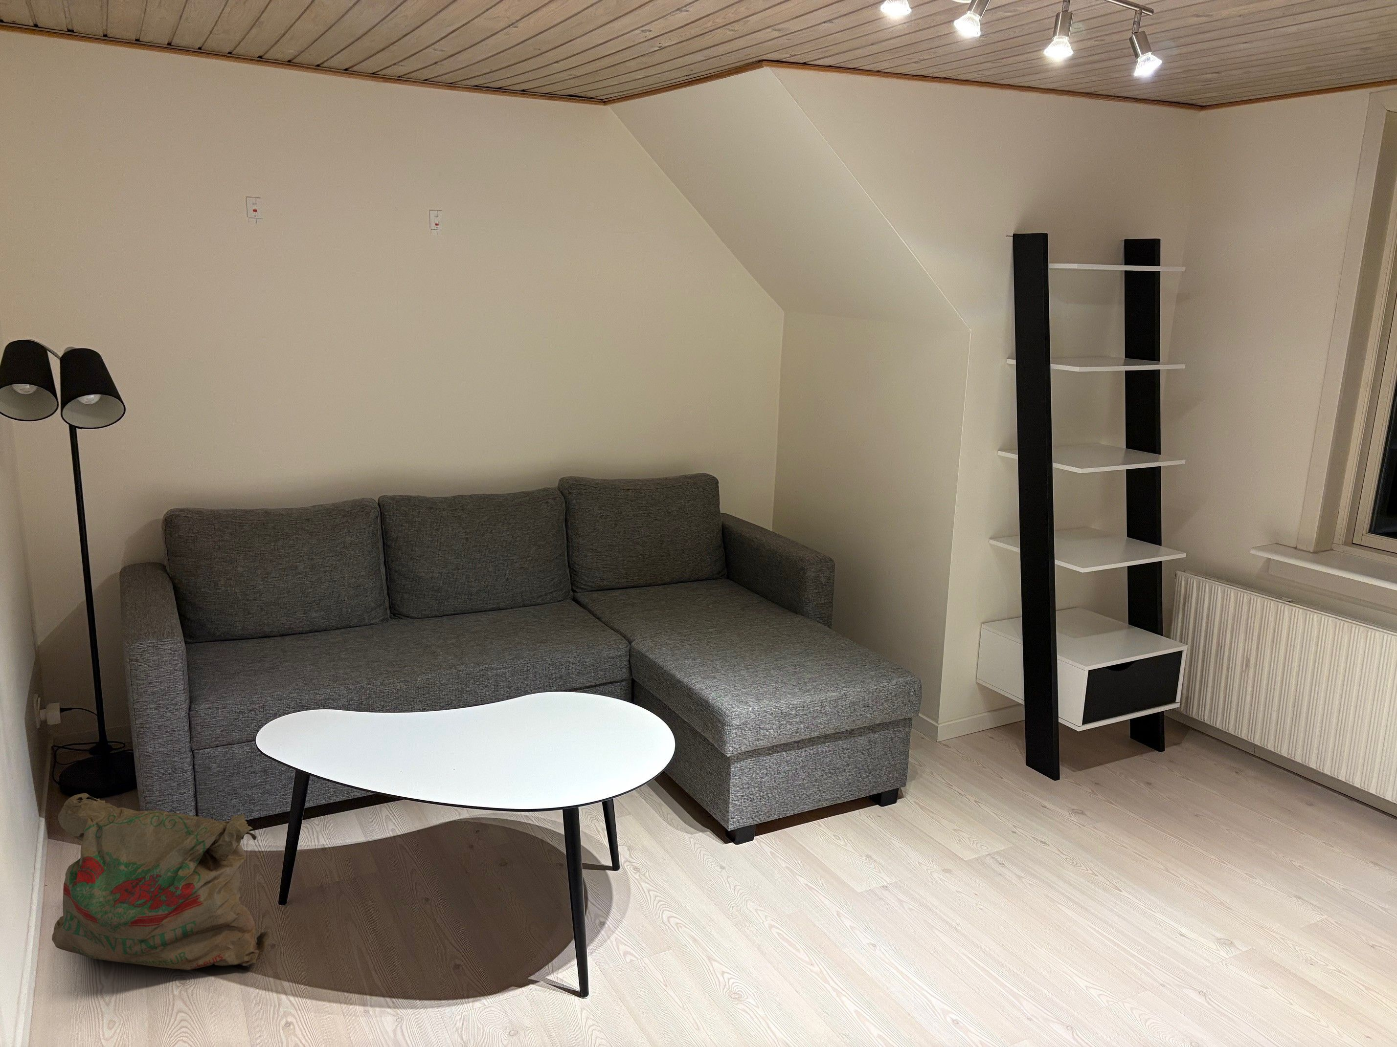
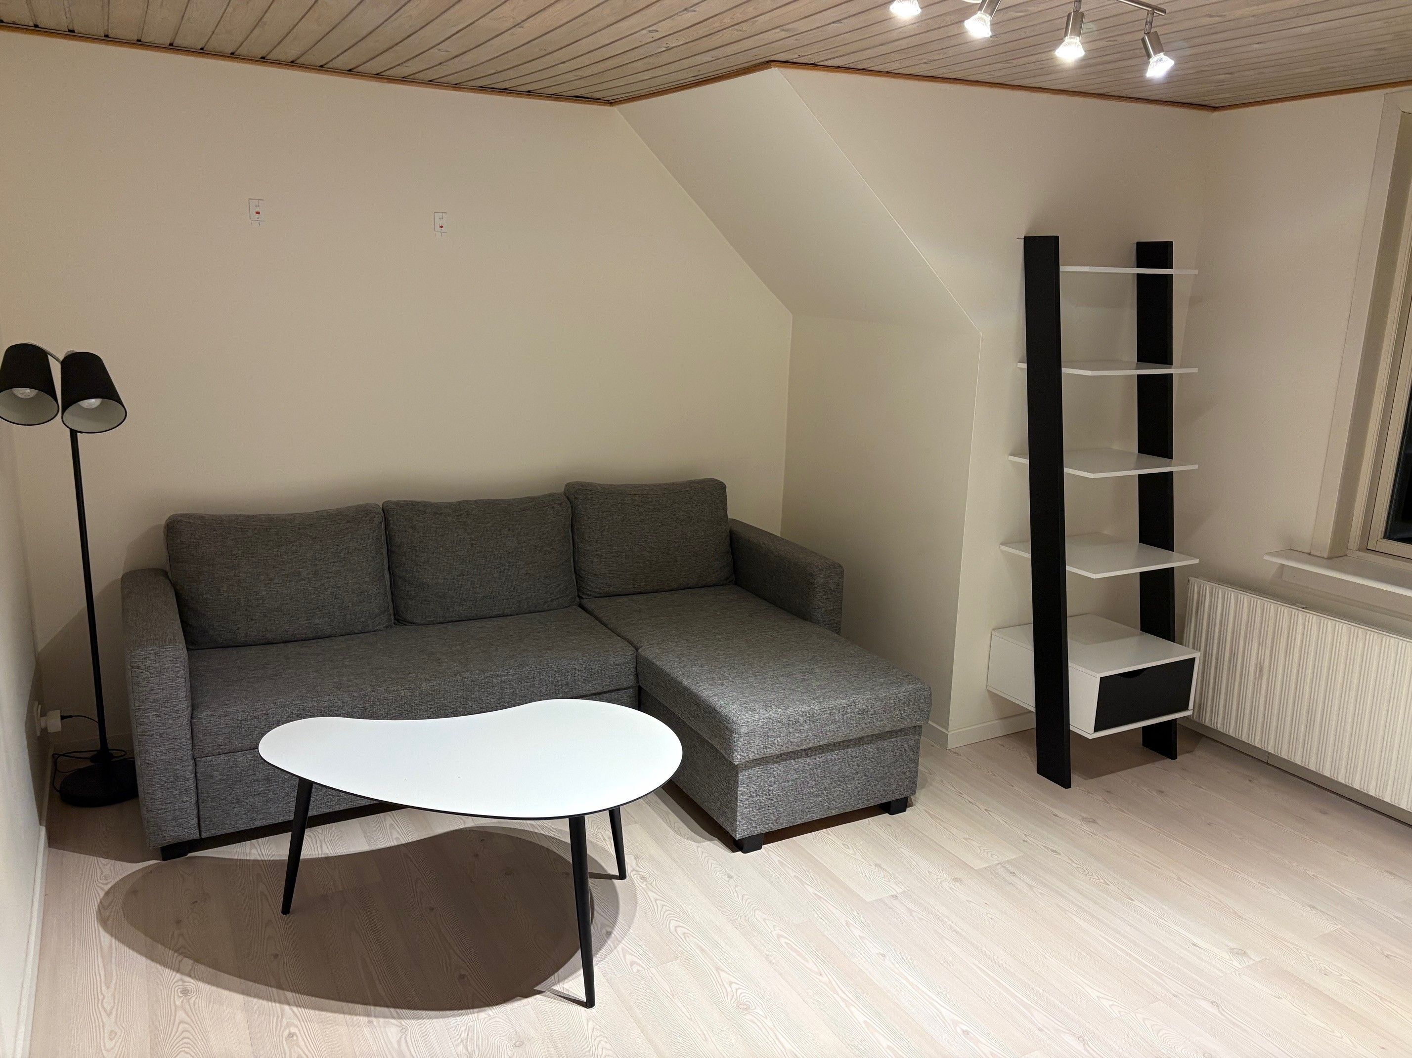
- bag (156, 875)
